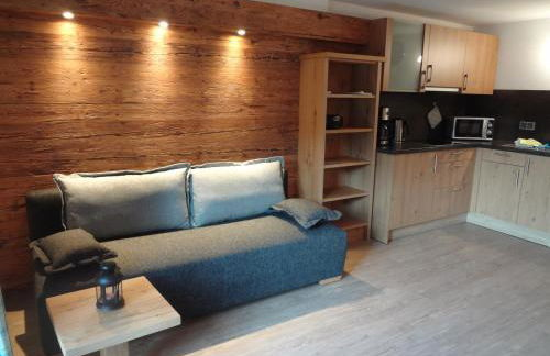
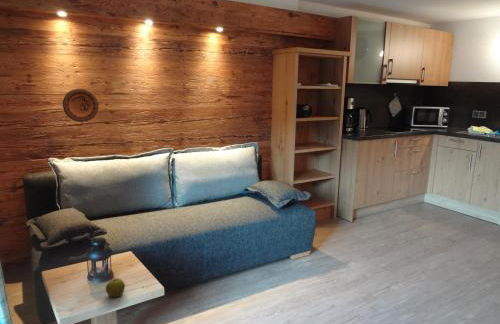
+ apple (115, 286)
+ decorative plate (80, 105)
